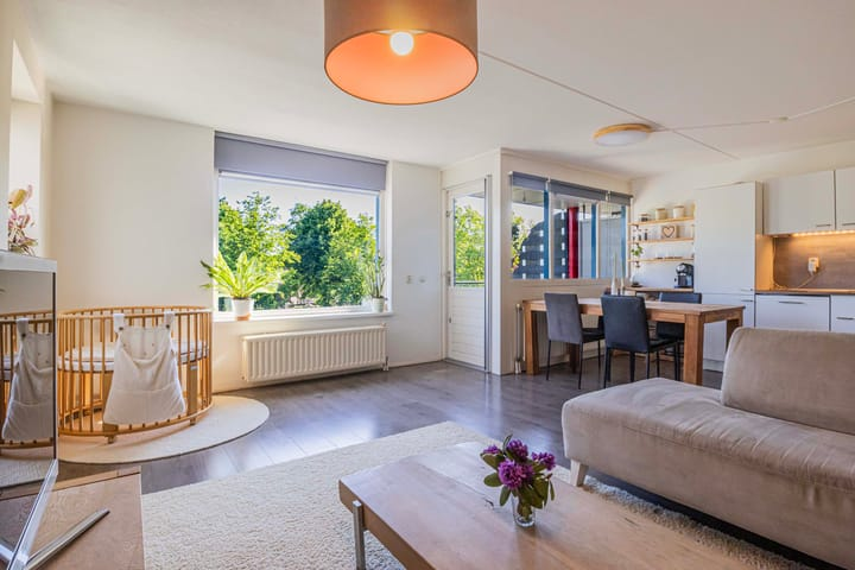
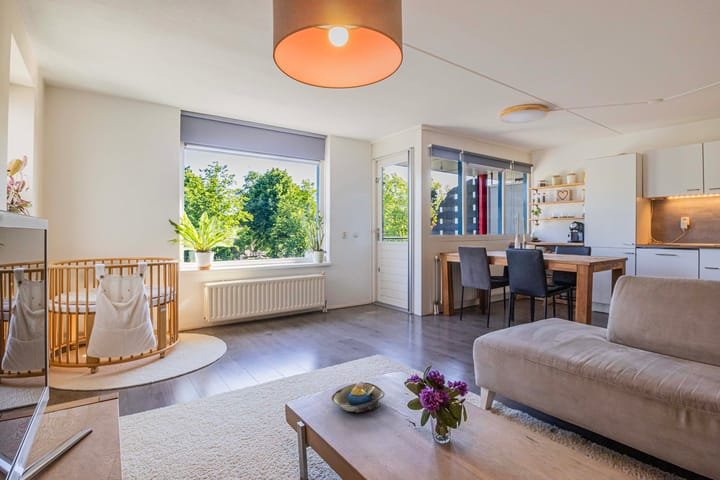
+ decorative bowl (361, 390)
